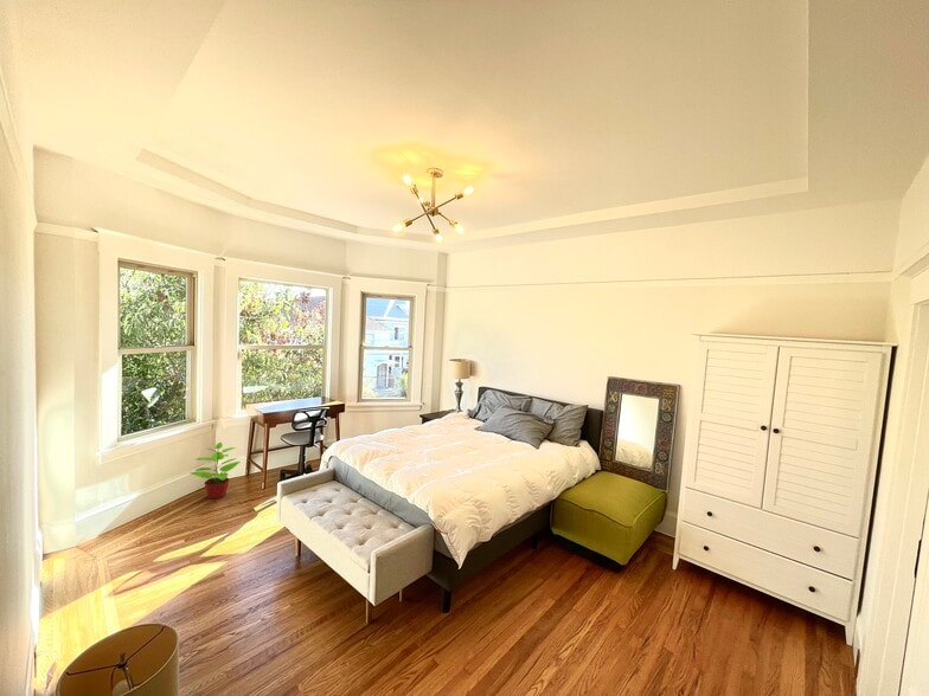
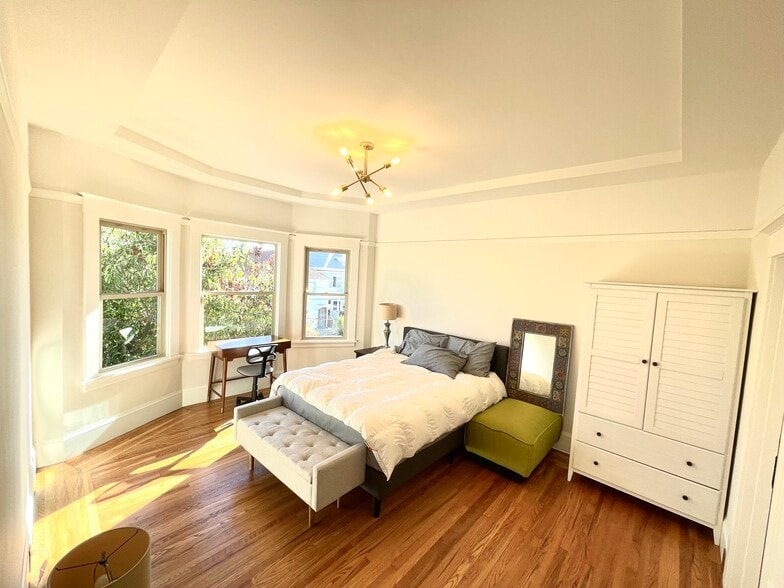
- potted plant (219, 469)
